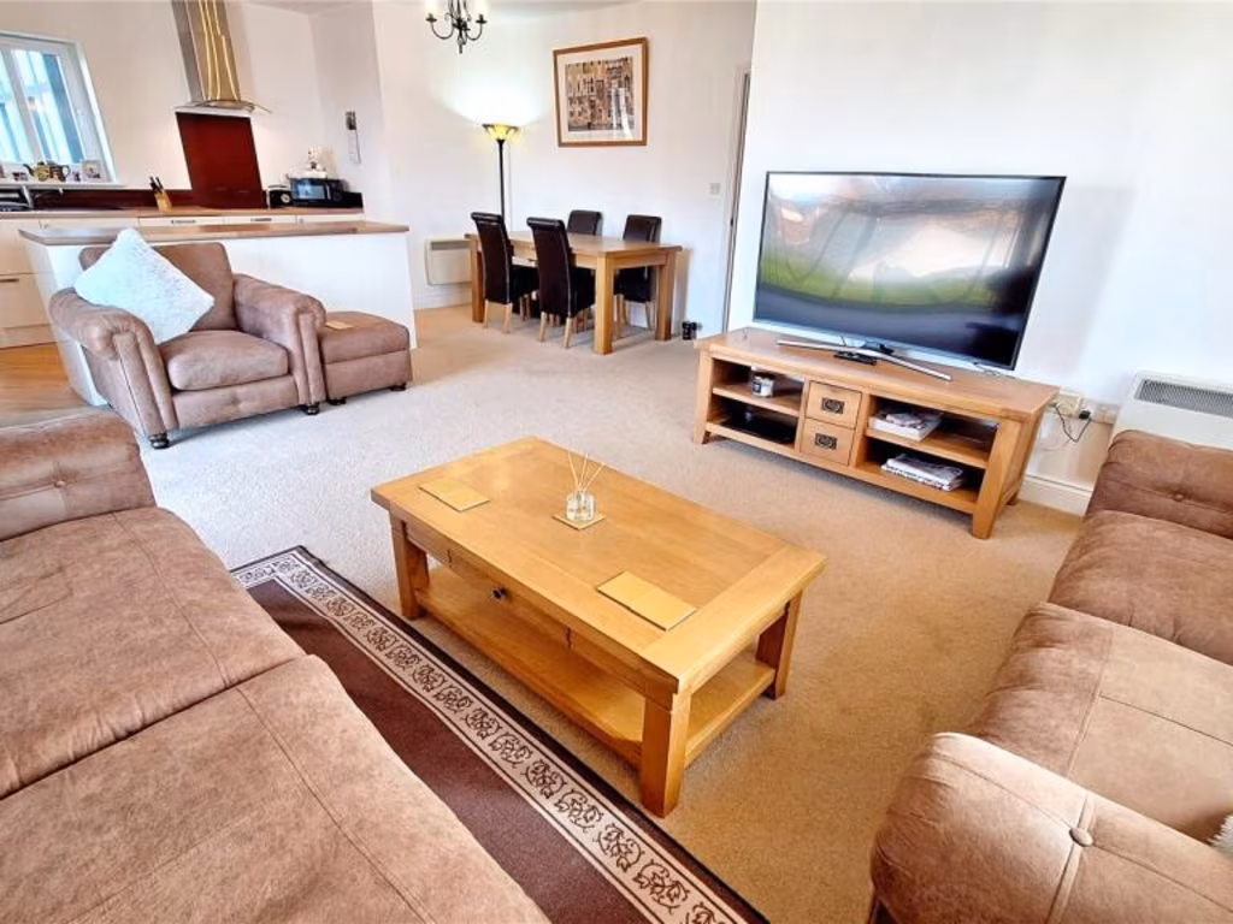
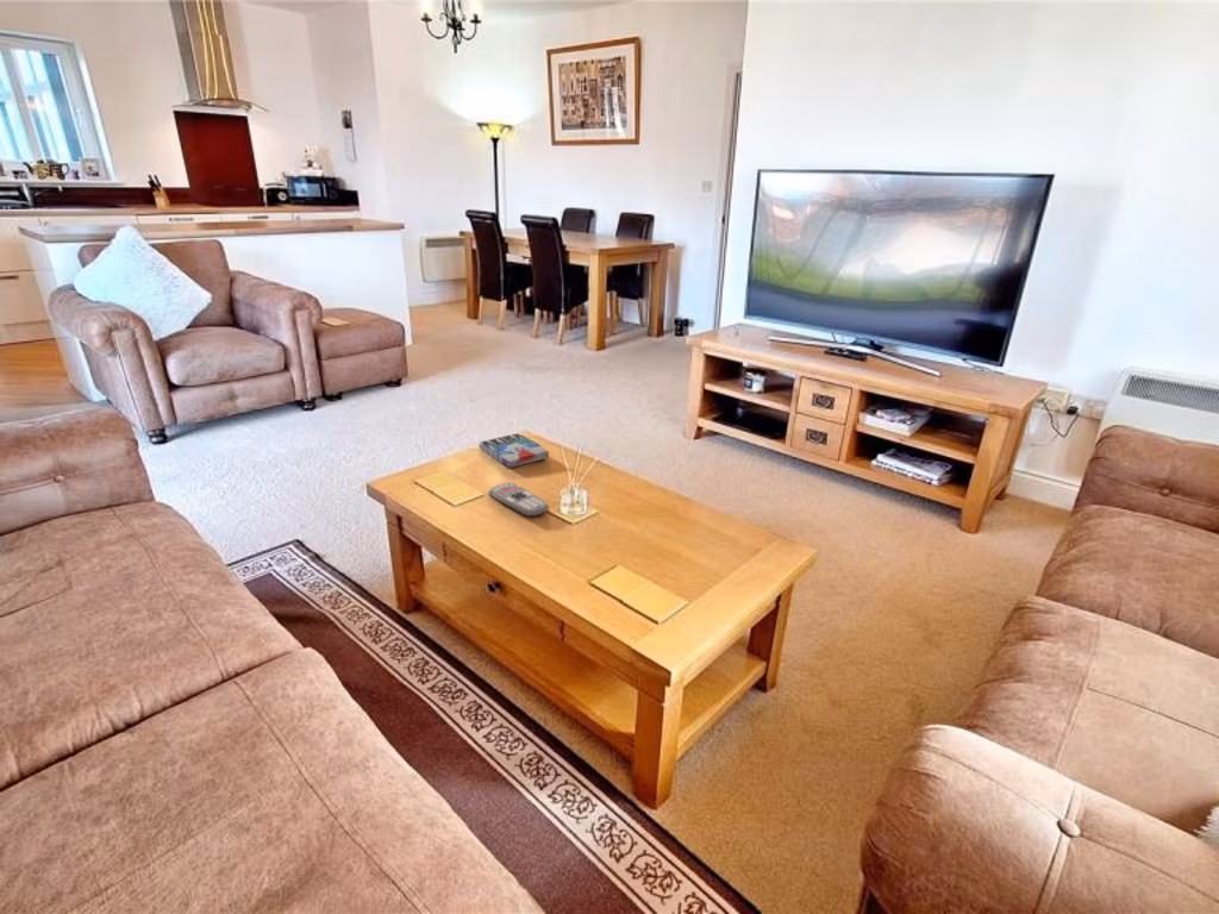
+ remote control (519, 499)
+ book (513, 449)
